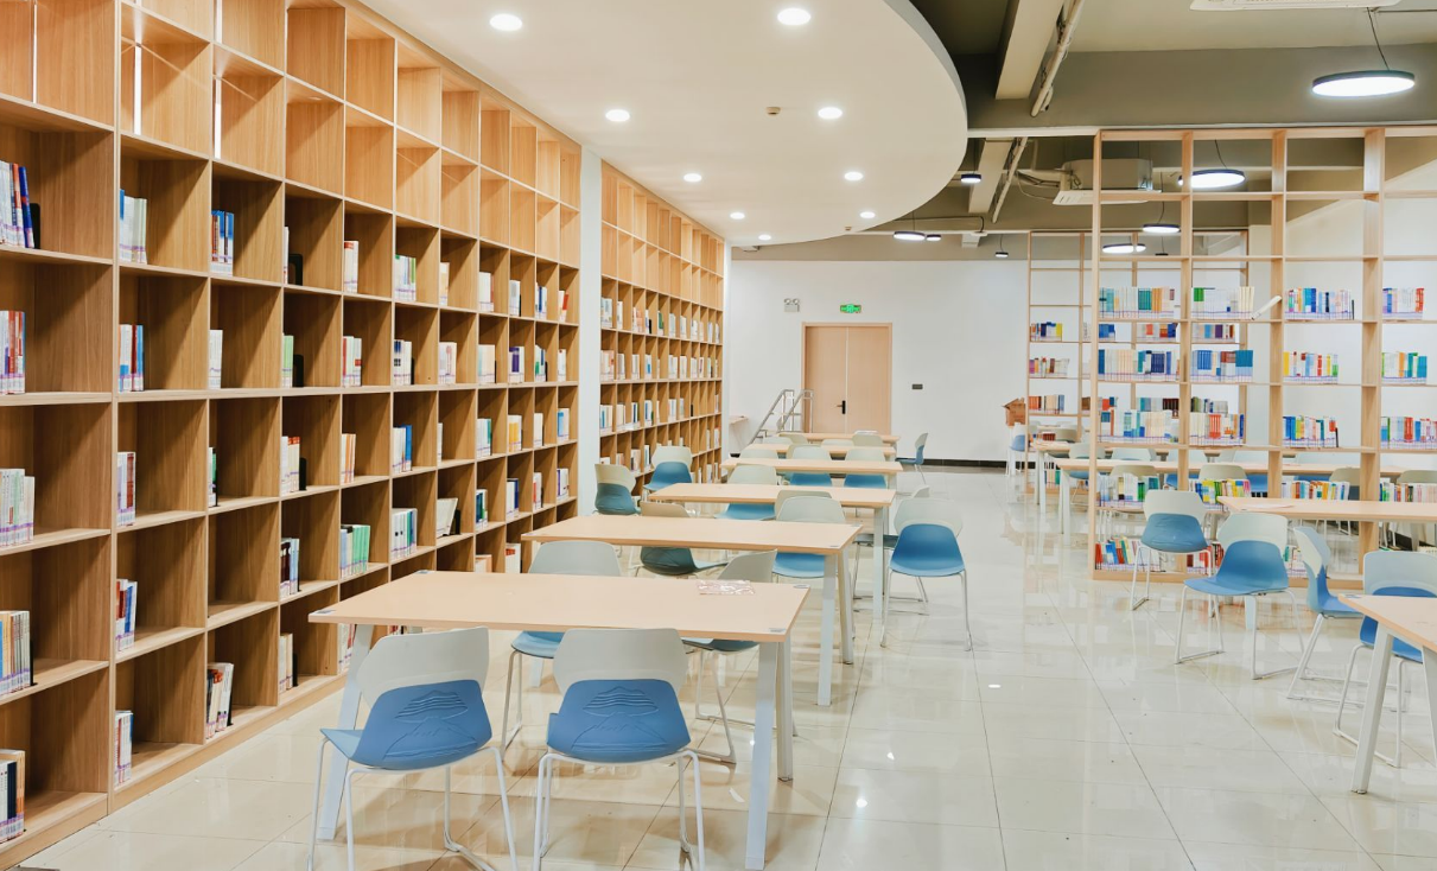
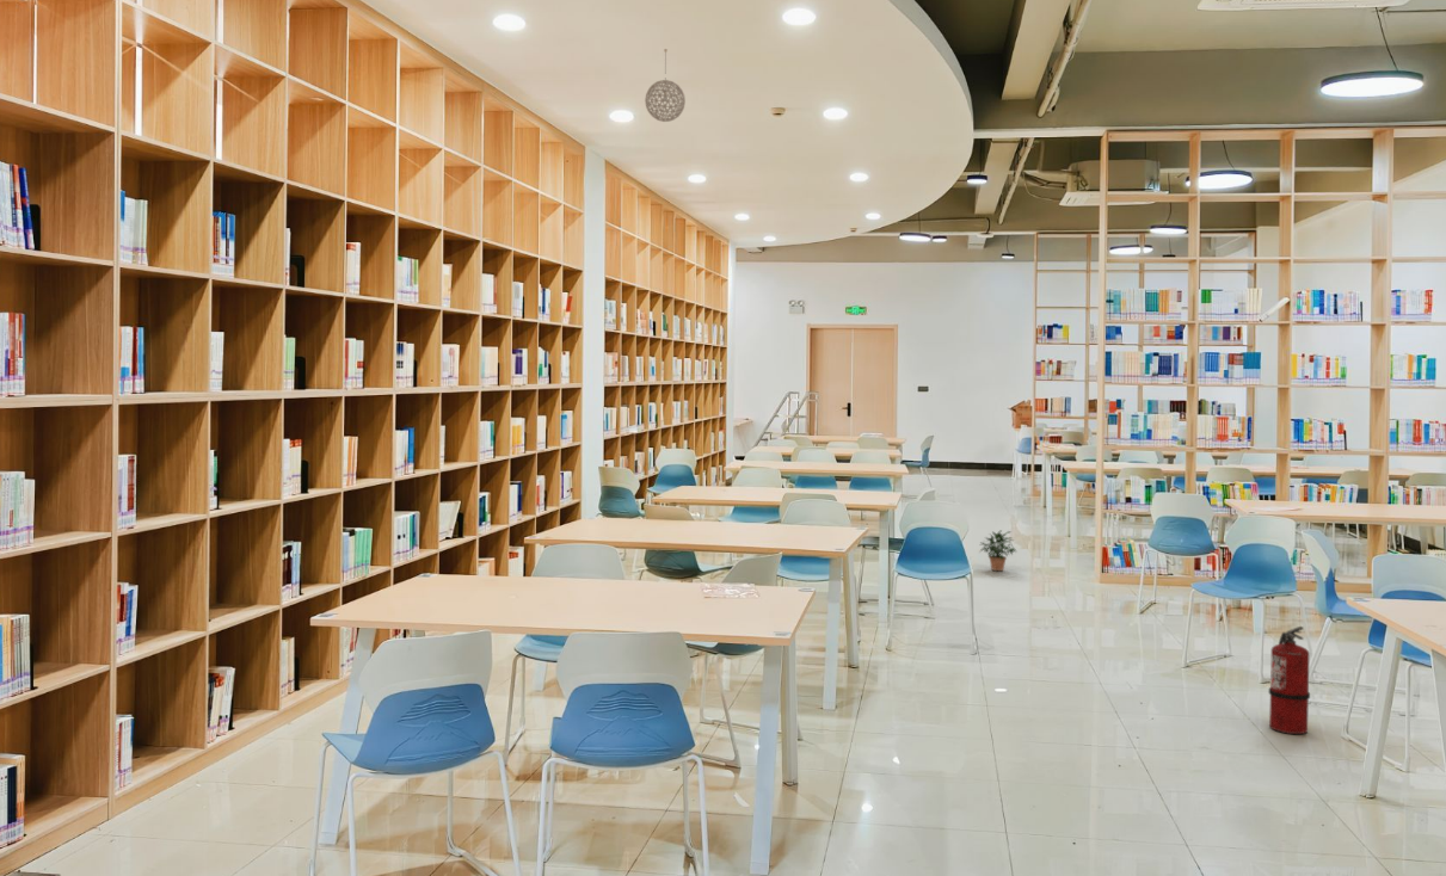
+ potted plant (997, 549)
+ fire extinguisher (1288, 674)
+ pendant light (665, 85)
